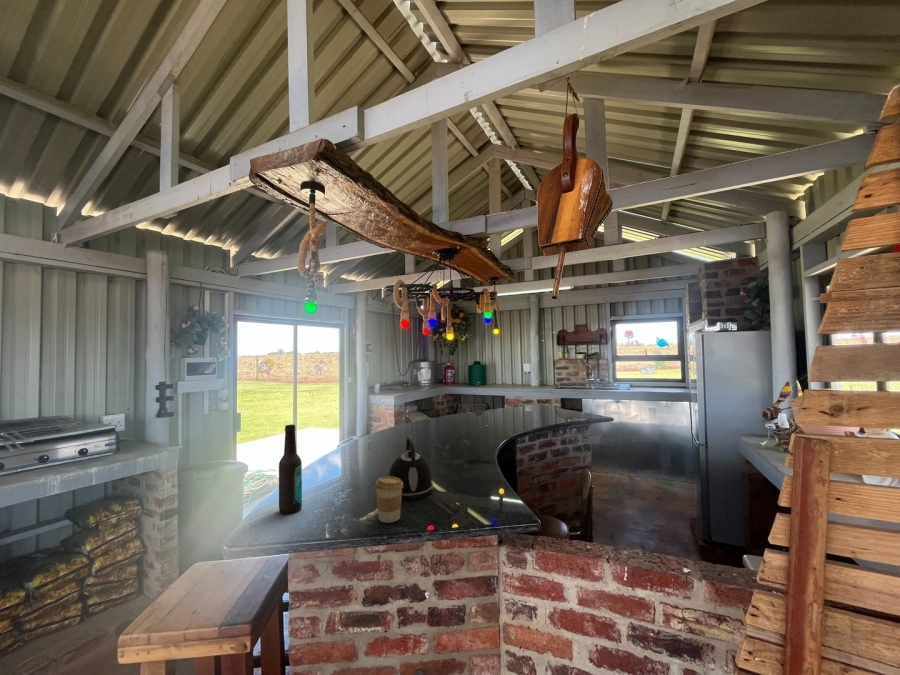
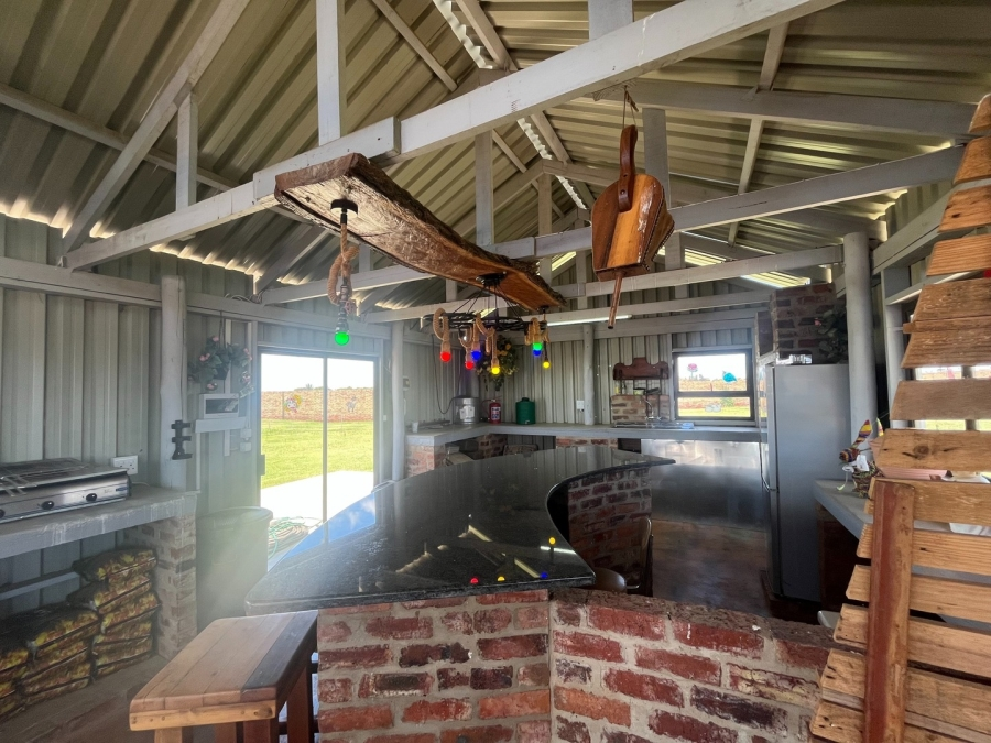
- beer bottle (290, 467)
- kettle (410, 463)
- coffee cup (389, 498)
